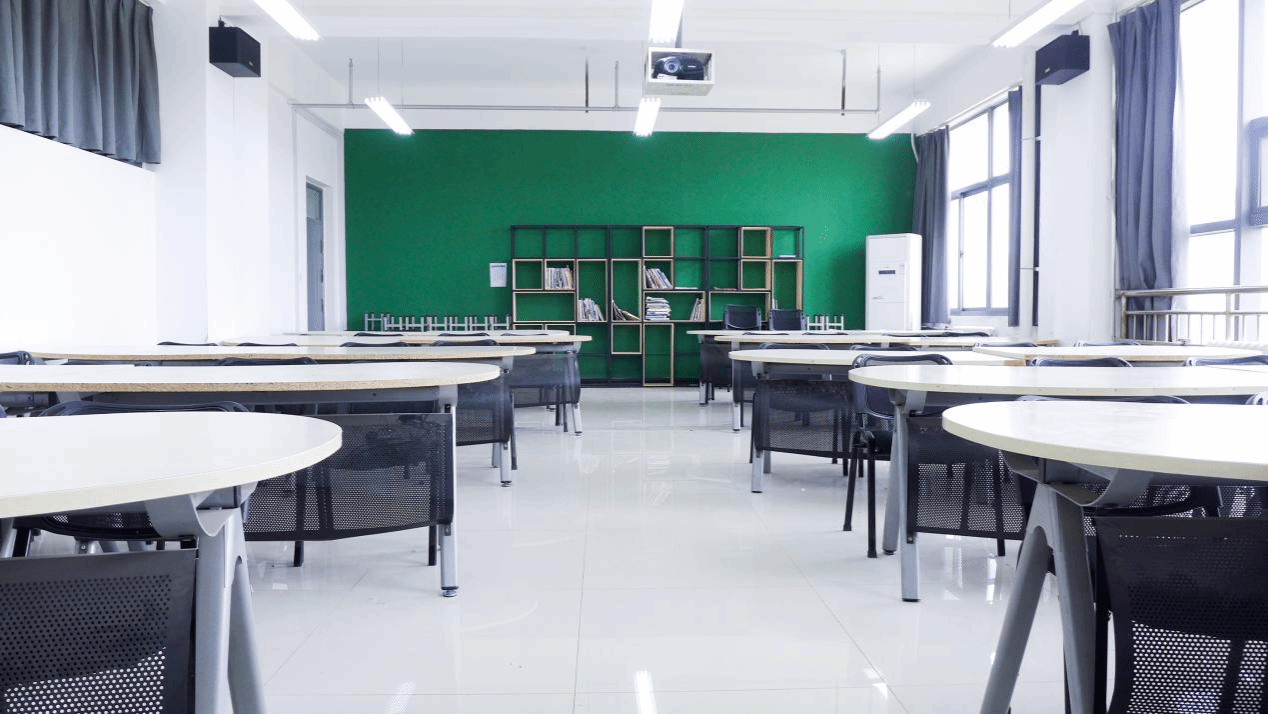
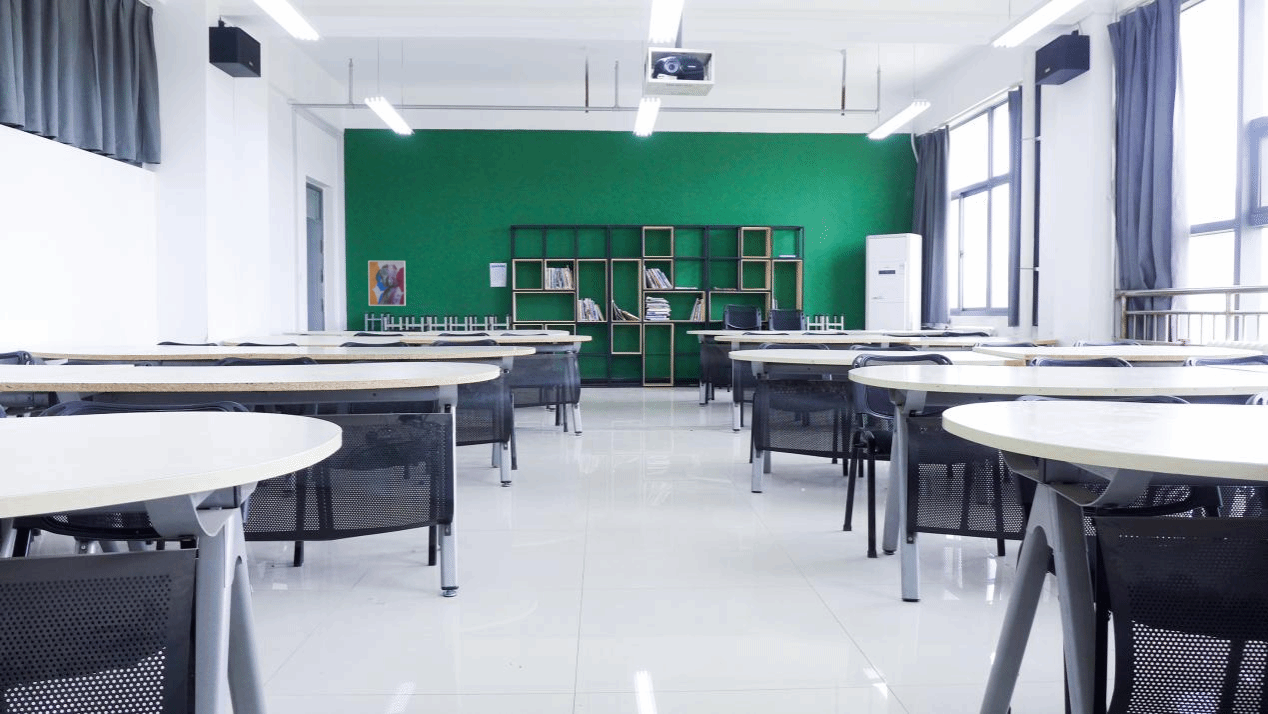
+ wall art (387, 283)
